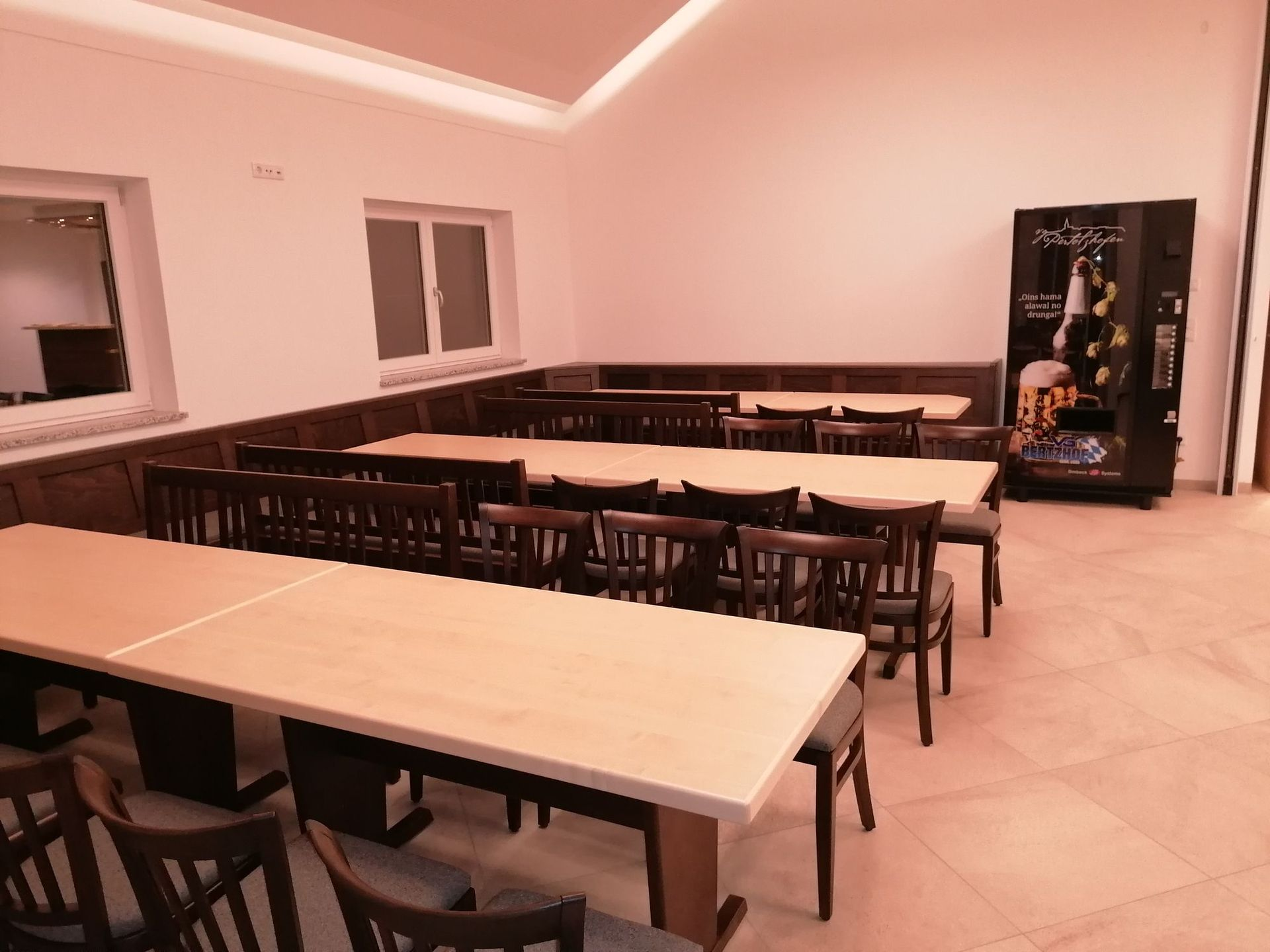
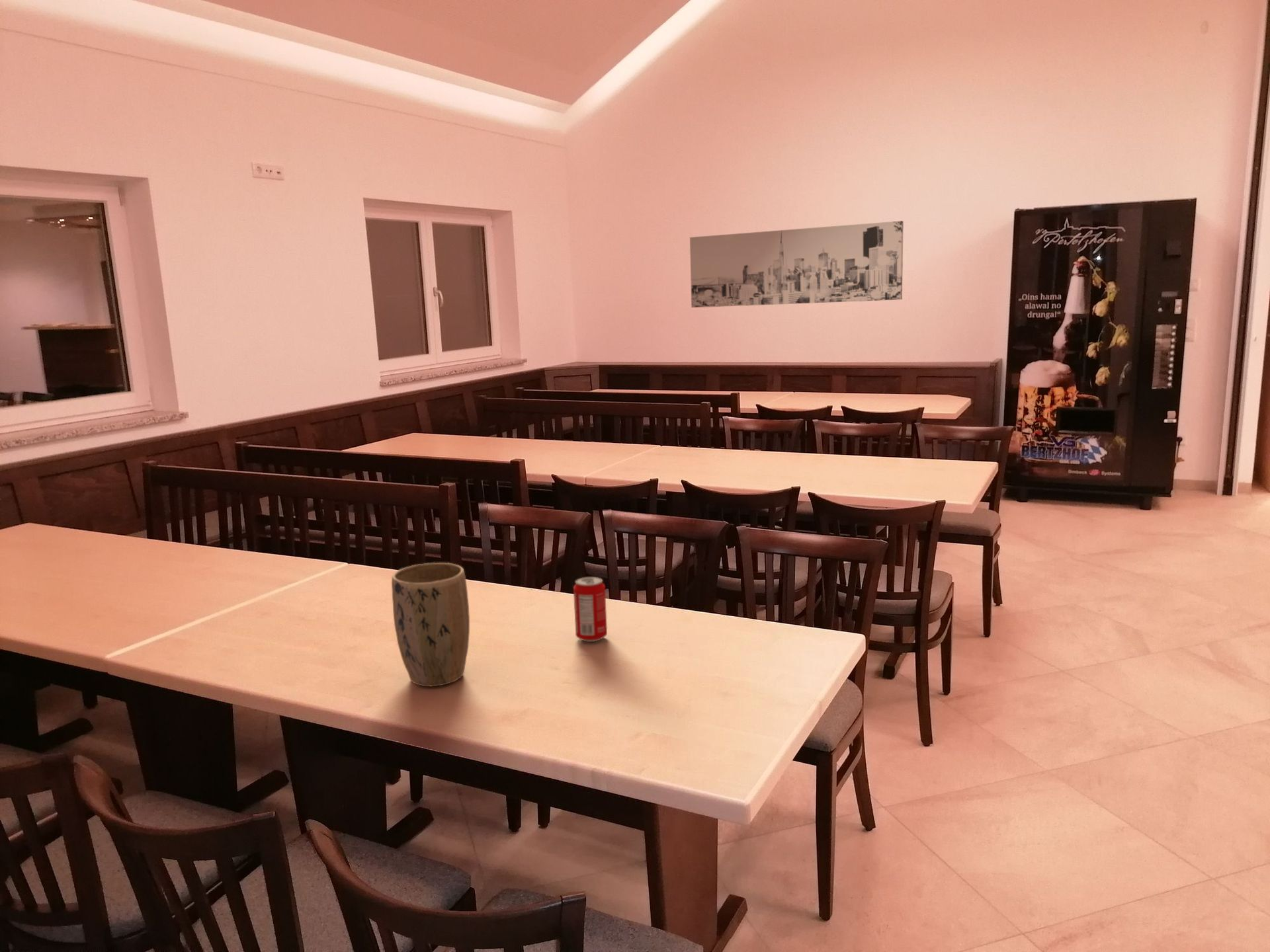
+ plant pot (433, 625)
+ beverage can (590, 609)
+ wall art (791, 266)
